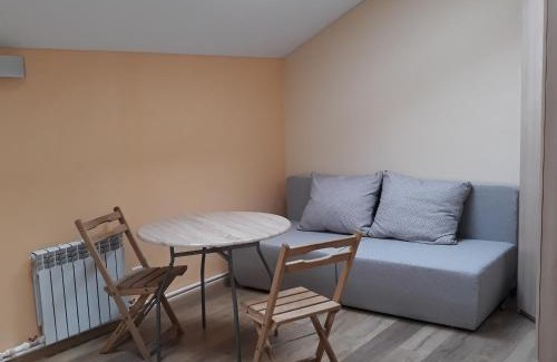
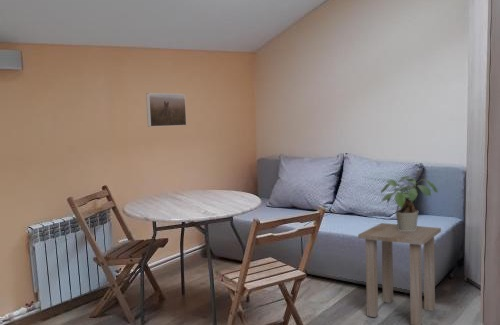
+ potted plant (404, 203)
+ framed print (167, 110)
+ side table (392, 271)
